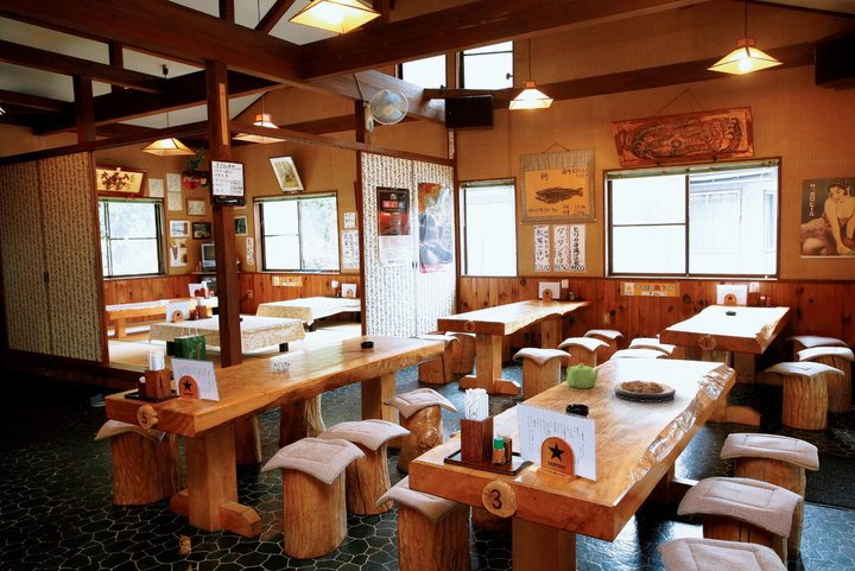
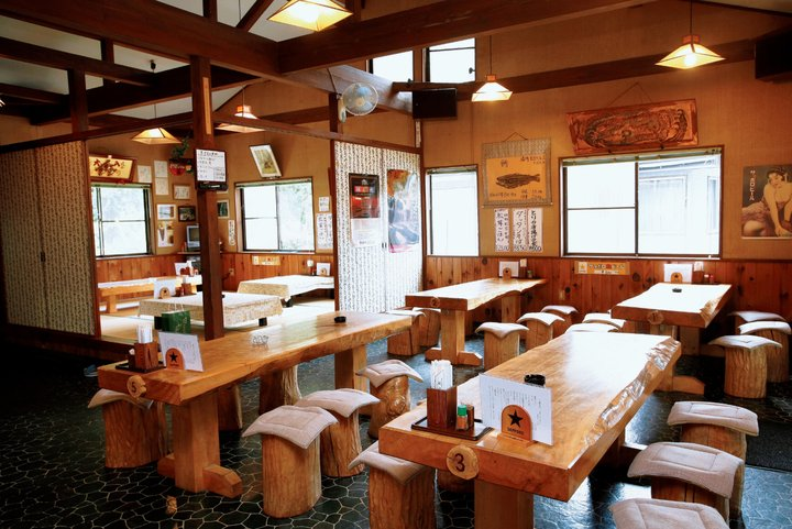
- plate (644, 388)
- teapot (583, 375)
